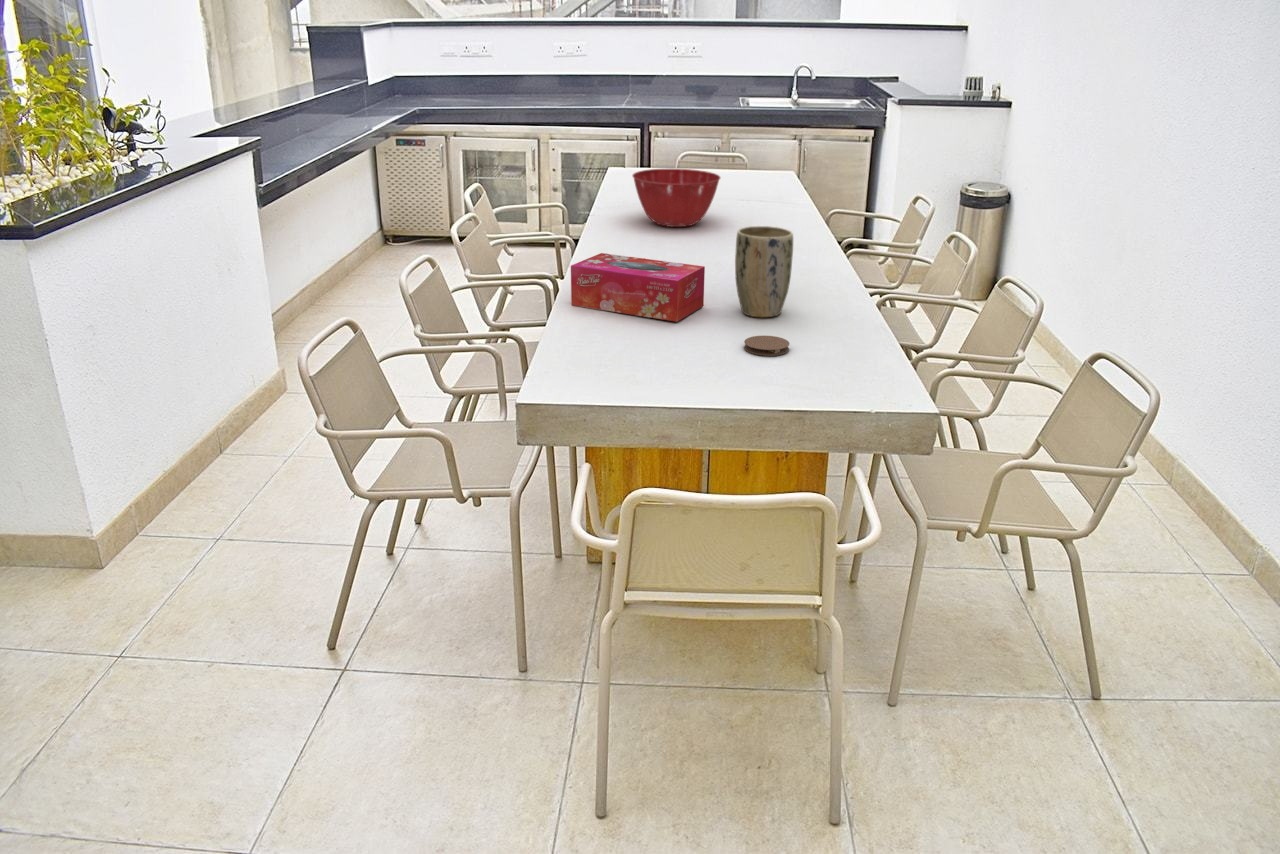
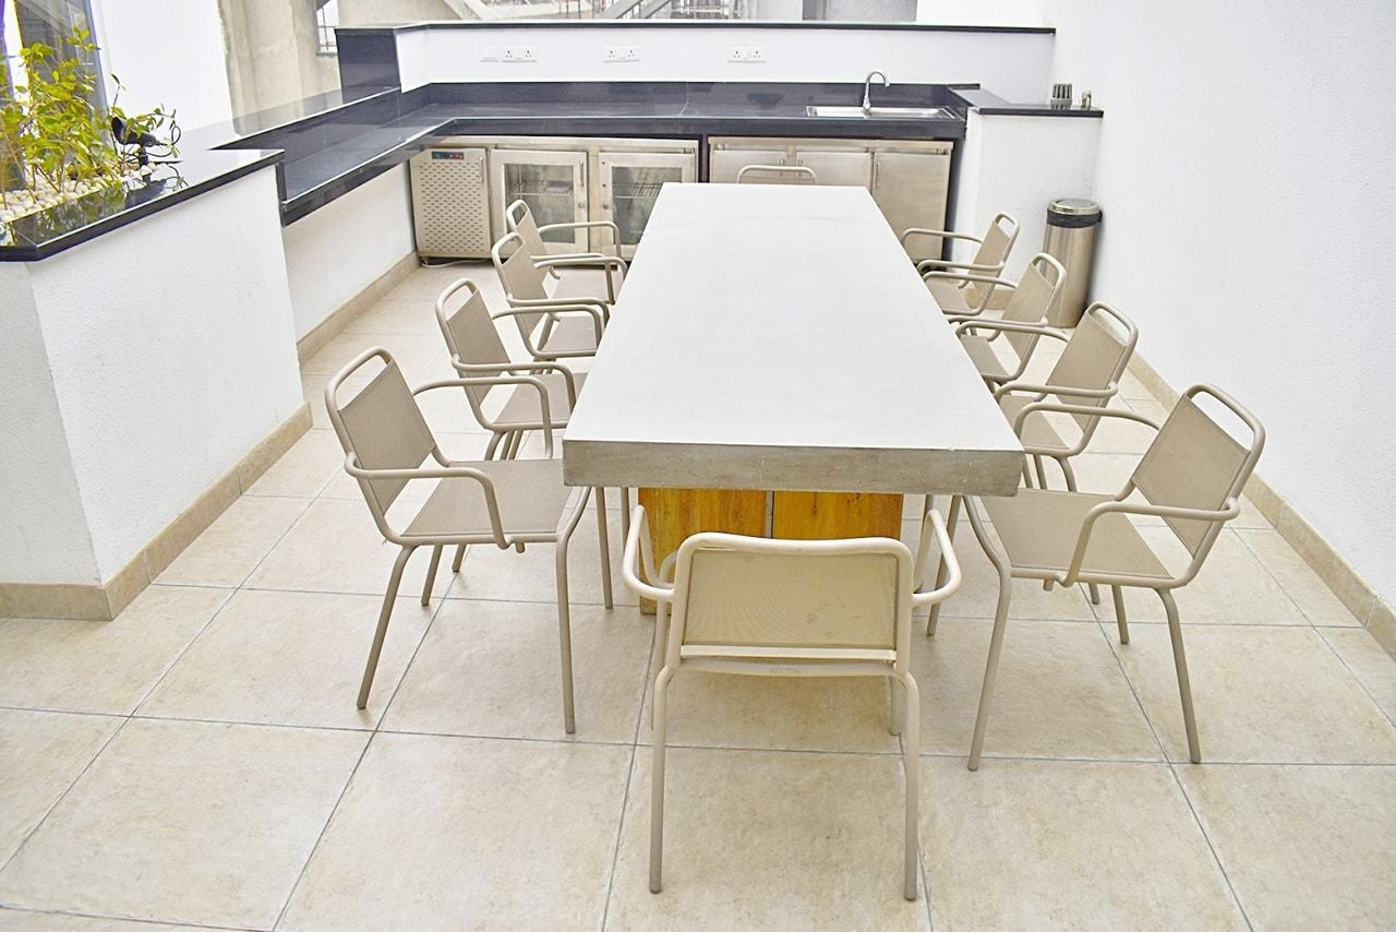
- mixing bowl (676, 199)
- plant pot (762, 272)
- coaster (766, 345)
- tissue box (637, 285)
